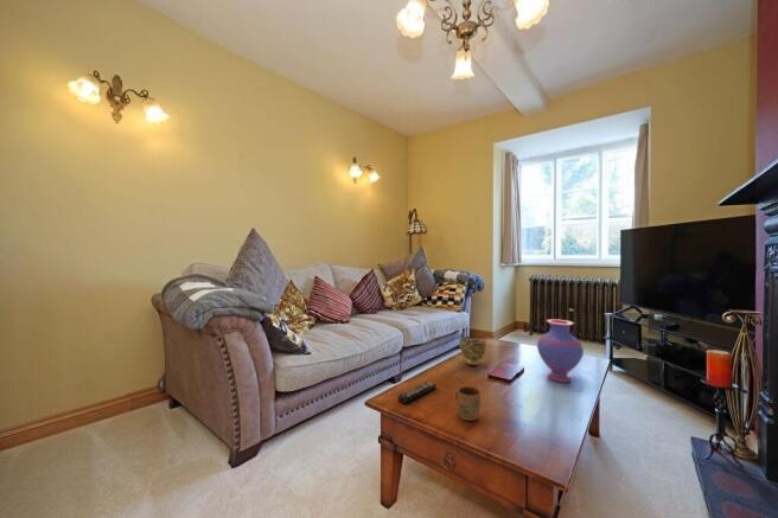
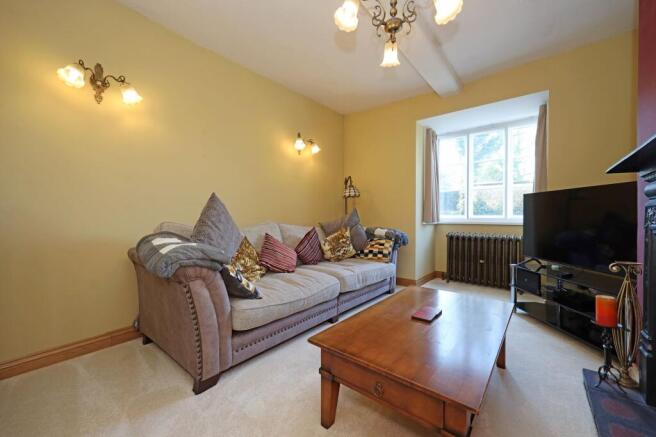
- mug (467, 402)
- decorative bowl (472, 351)
- vase (559, 350)
- remote control (417, 391)
